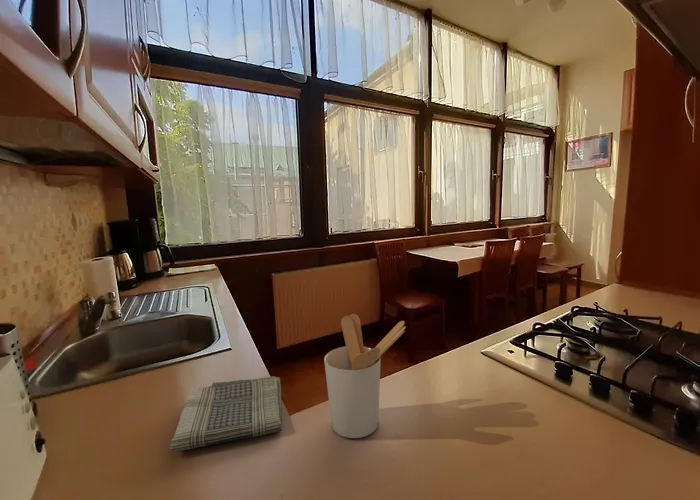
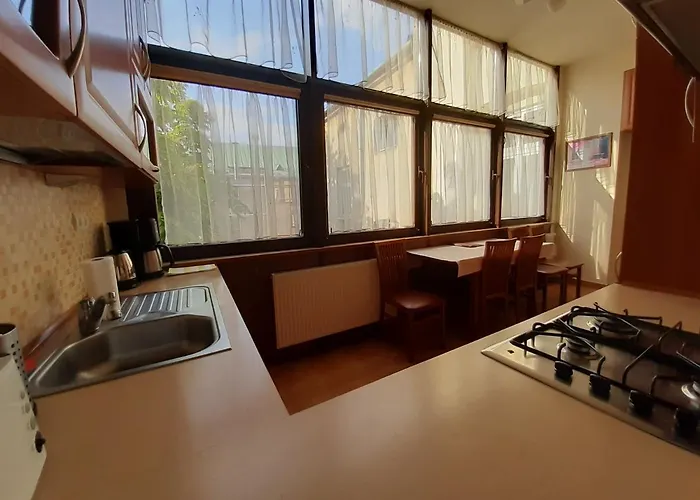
- dish towel (233, 404)
- utensil holder (367, 373)
